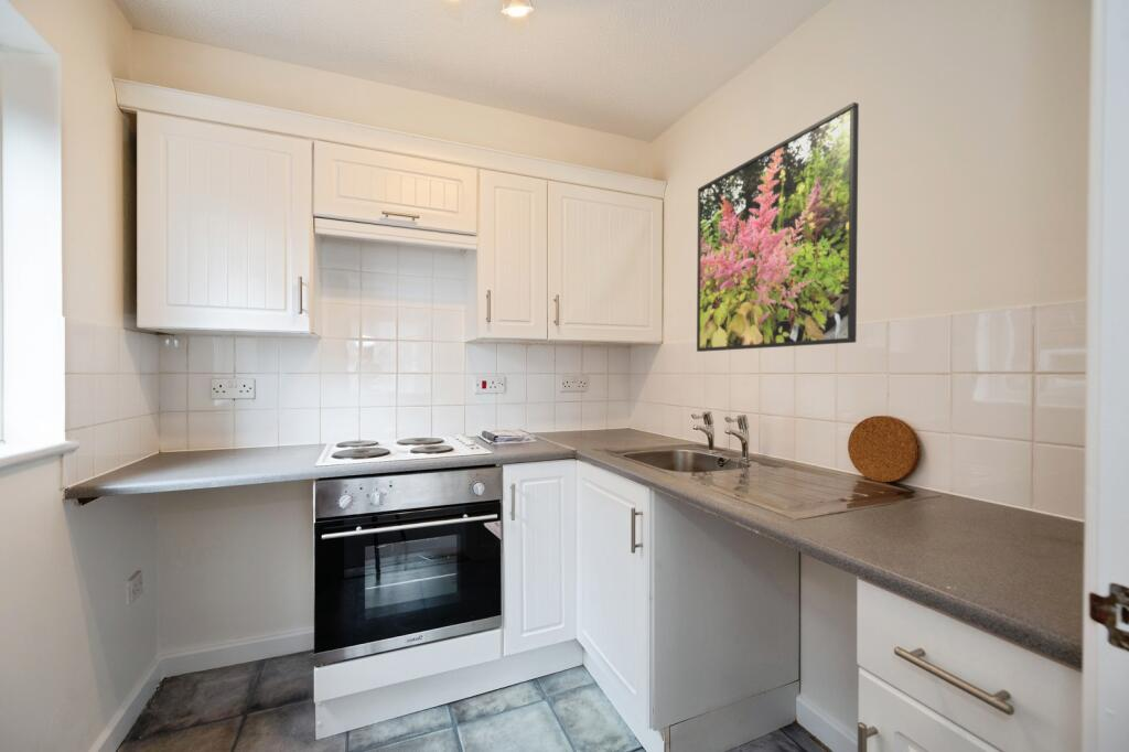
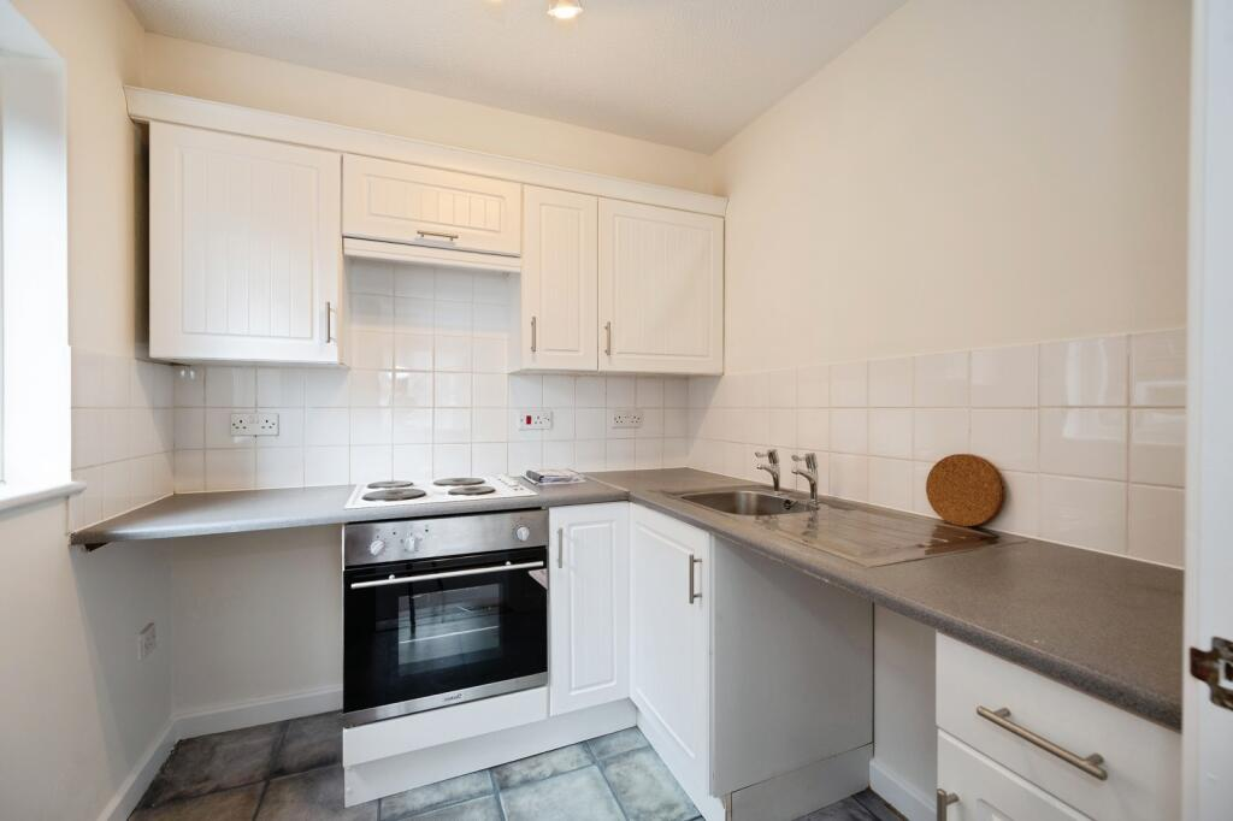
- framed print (762, 250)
